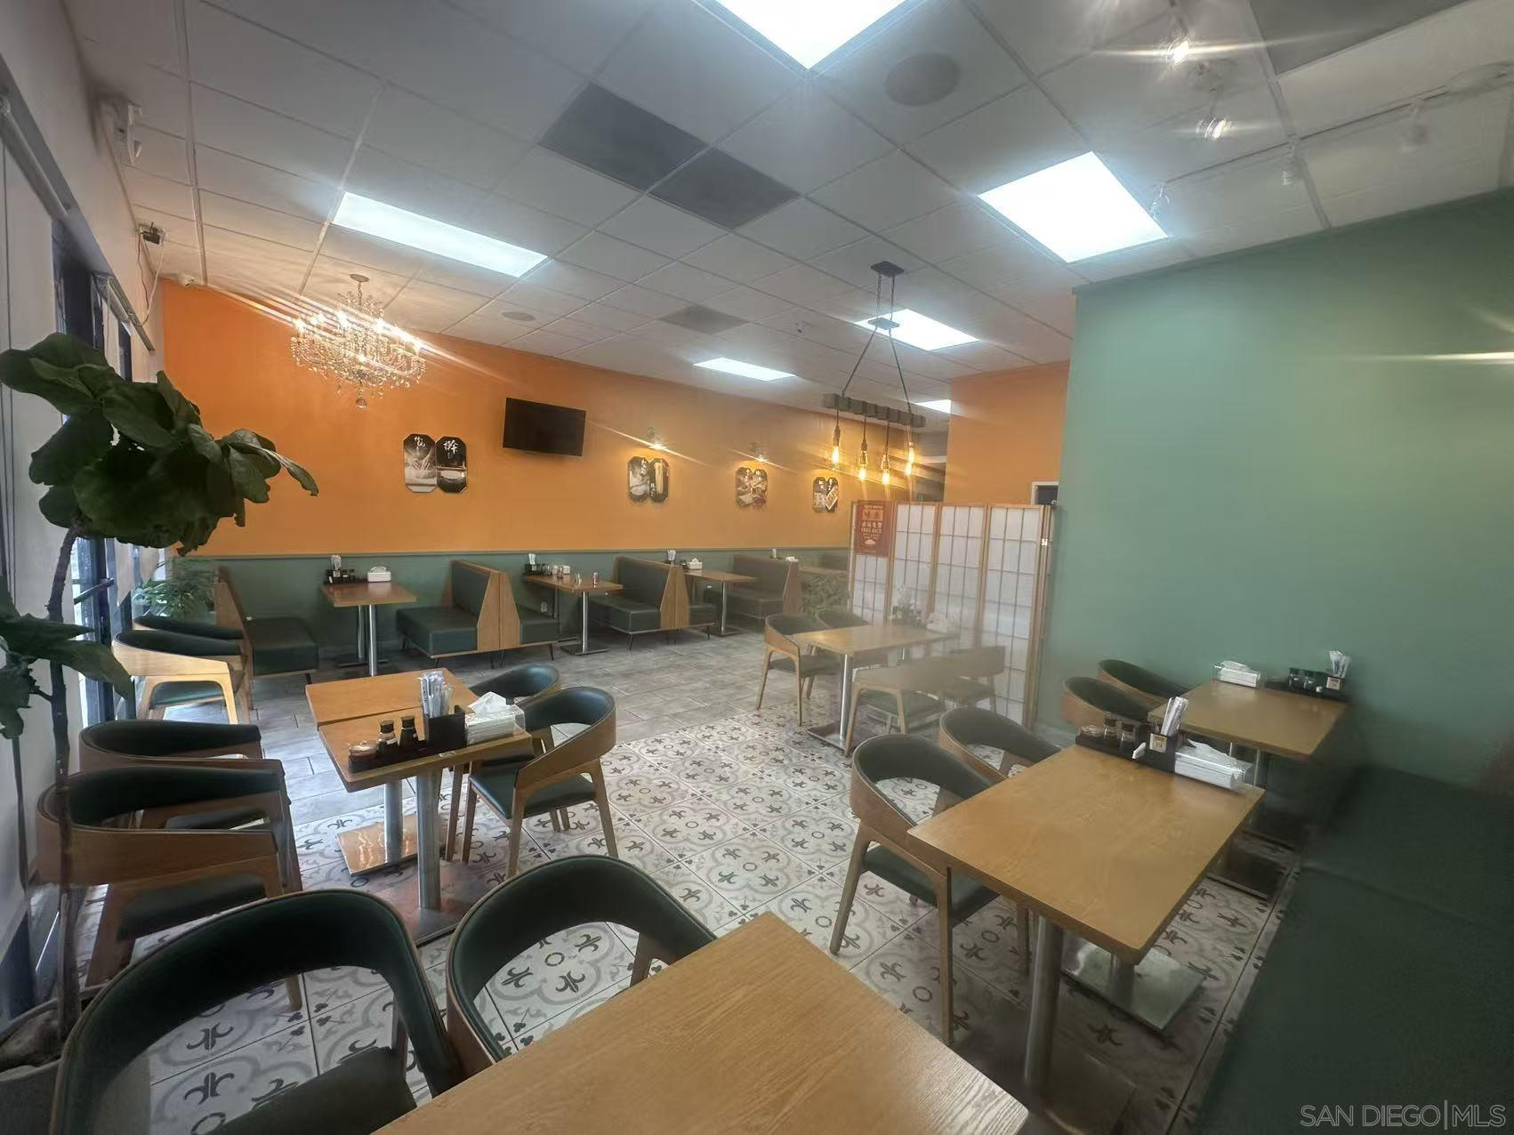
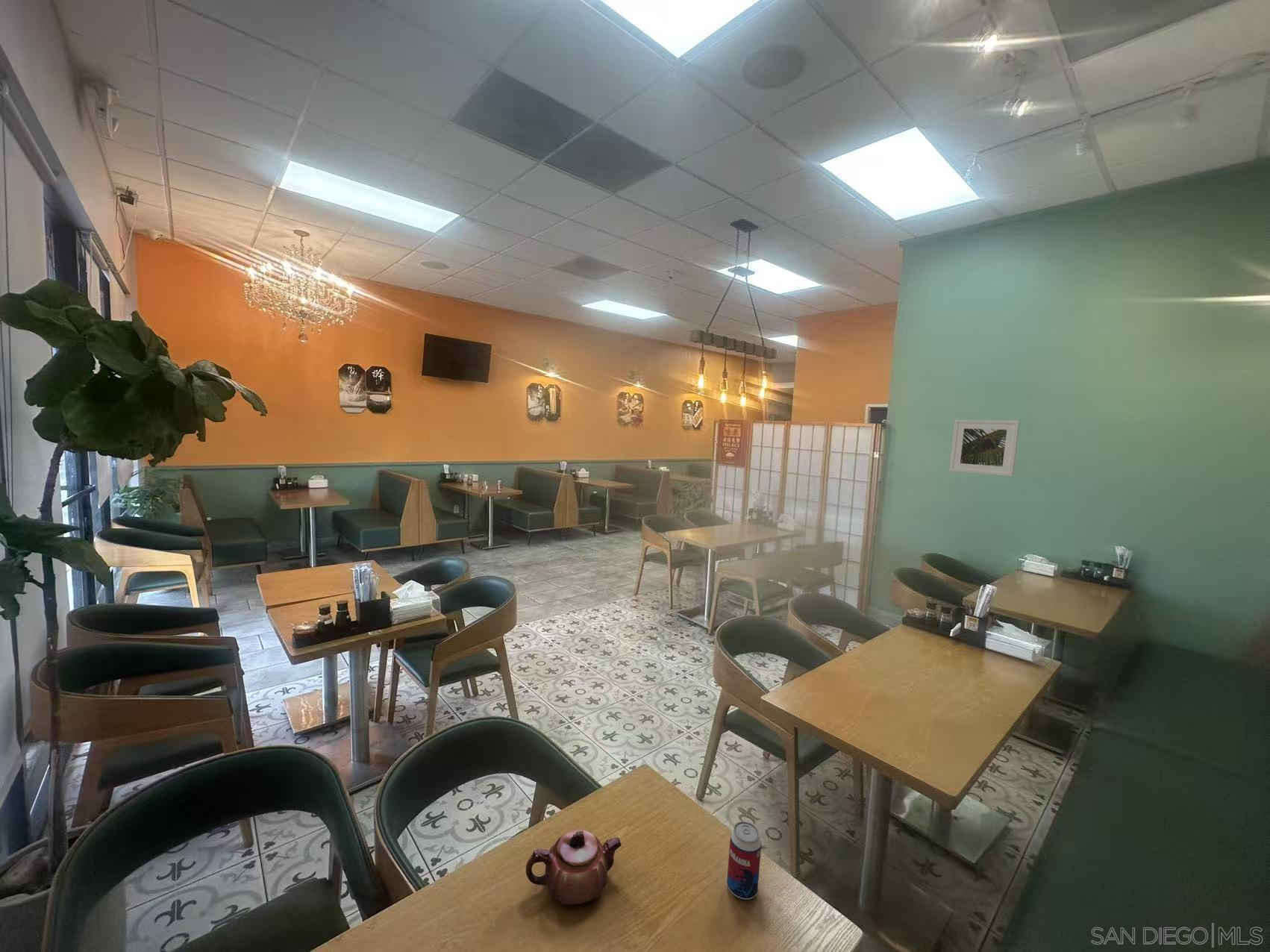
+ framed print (983, 447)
+ teapot (575, 857)
+ beverage can (744, 859)
